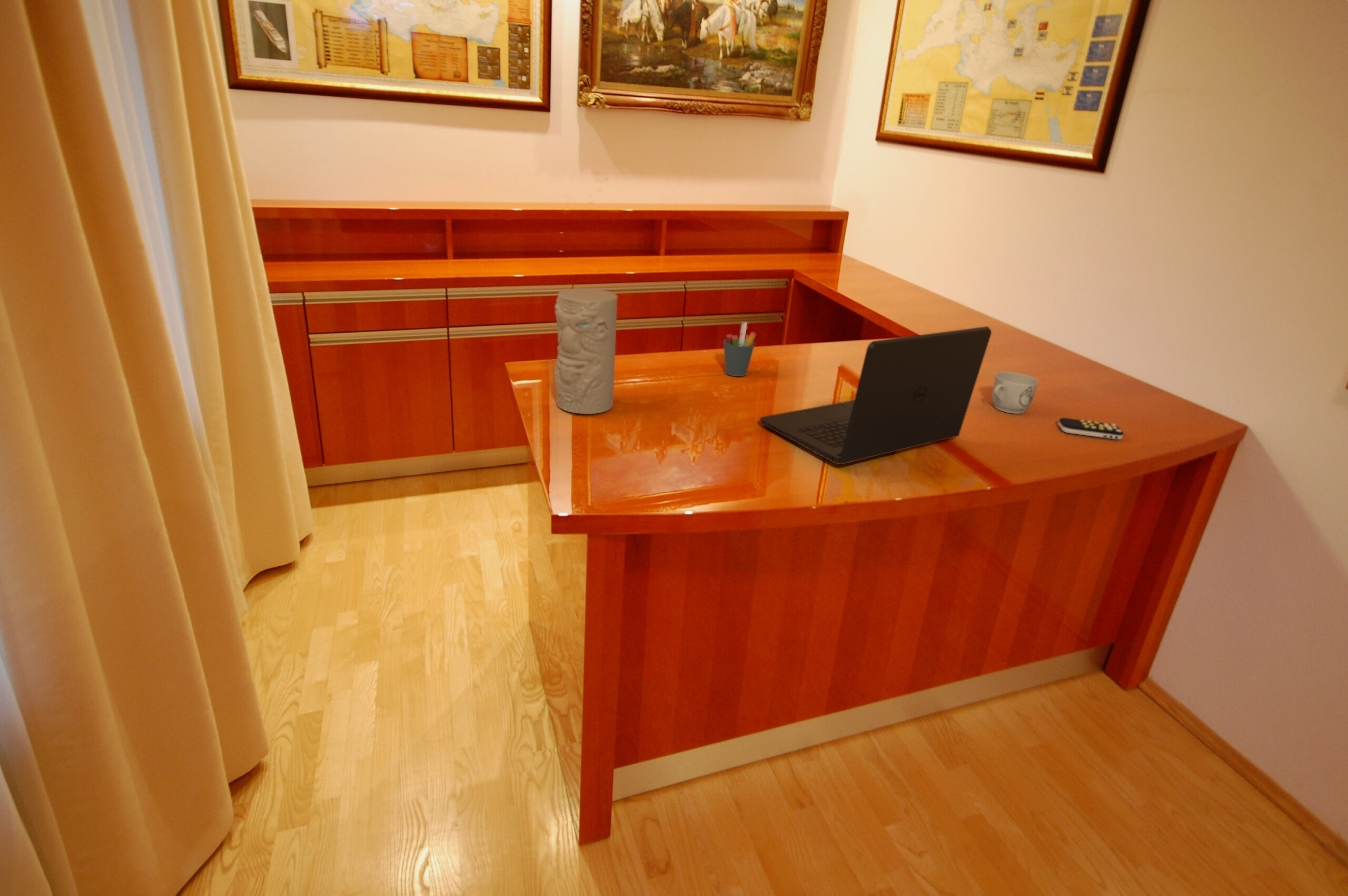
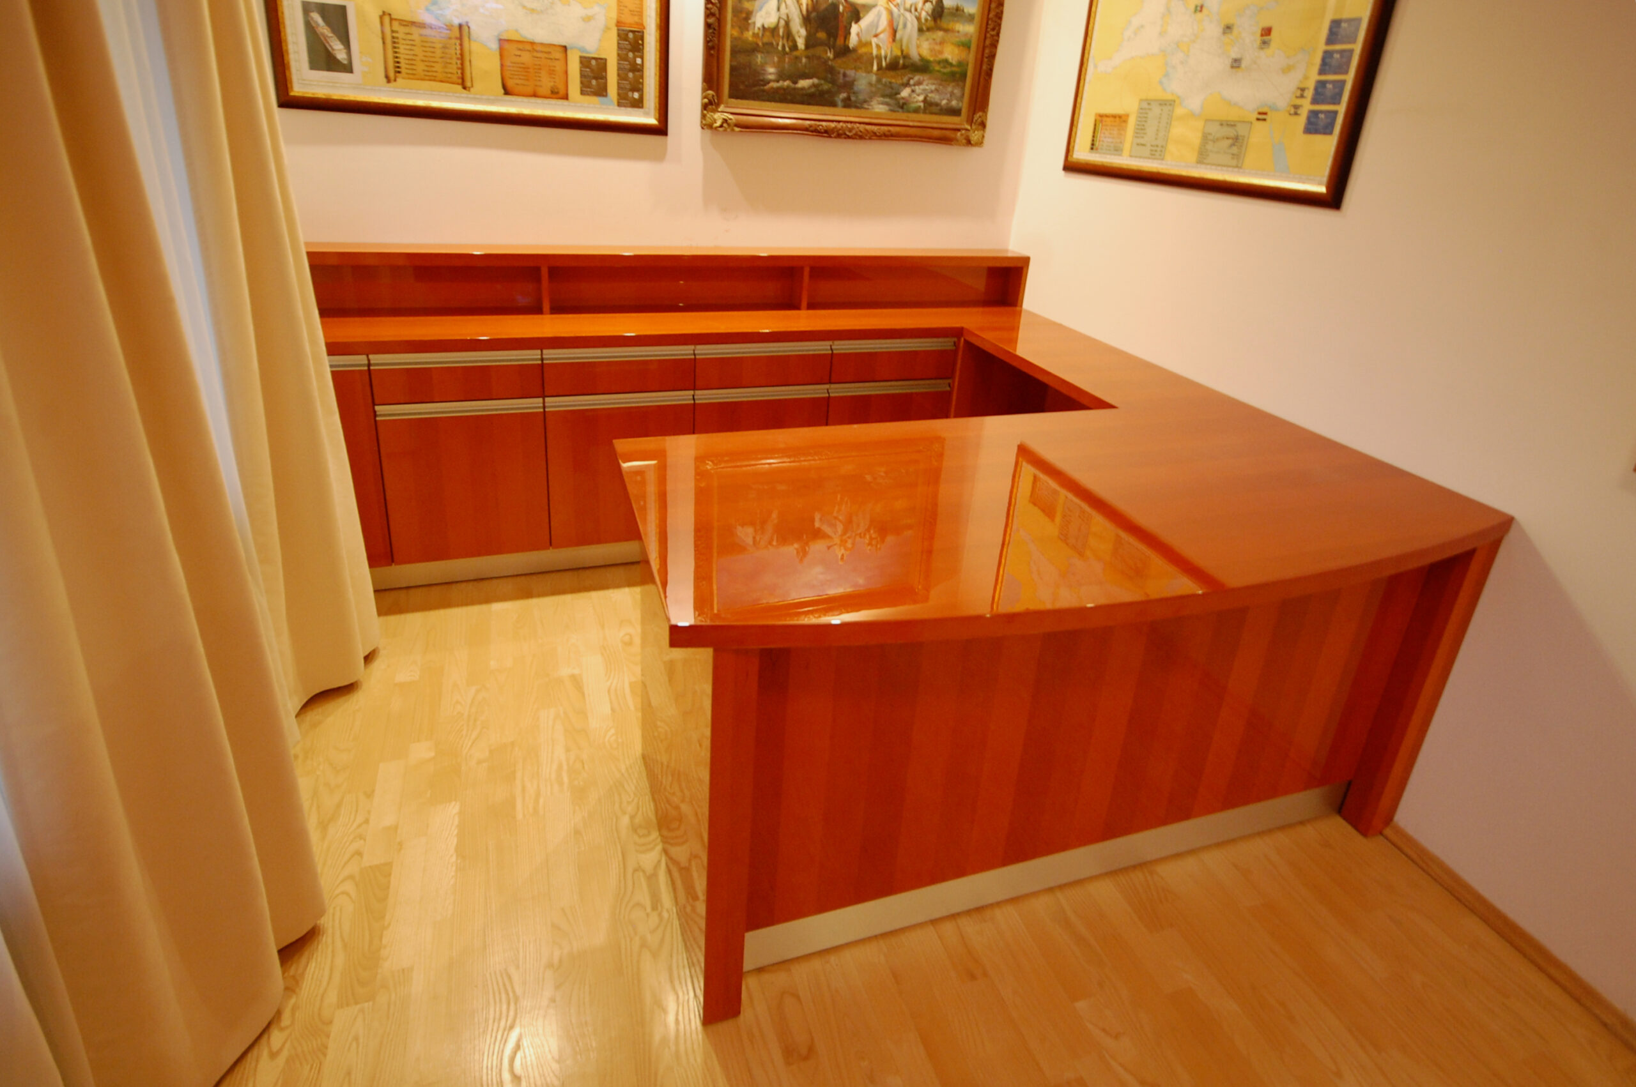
- remote control (1090, 428)
- mug (1009, 394)
- pen holder (739, 350)
- laptop (870, 377)
- decorative vase (584, 351)
